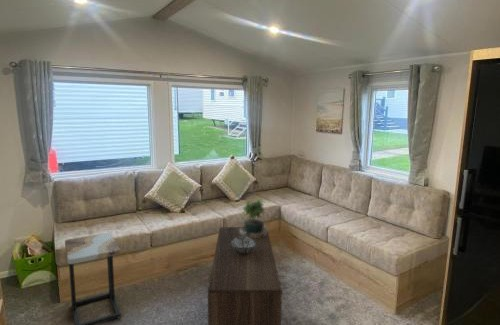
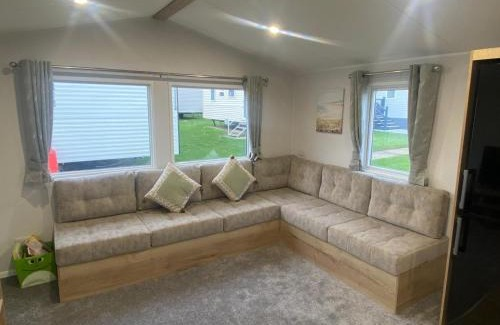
- decorative bowl (243, 246)
- coffee table (243, 275)
- potted plant (253, 216)
- side table (108, 278)
